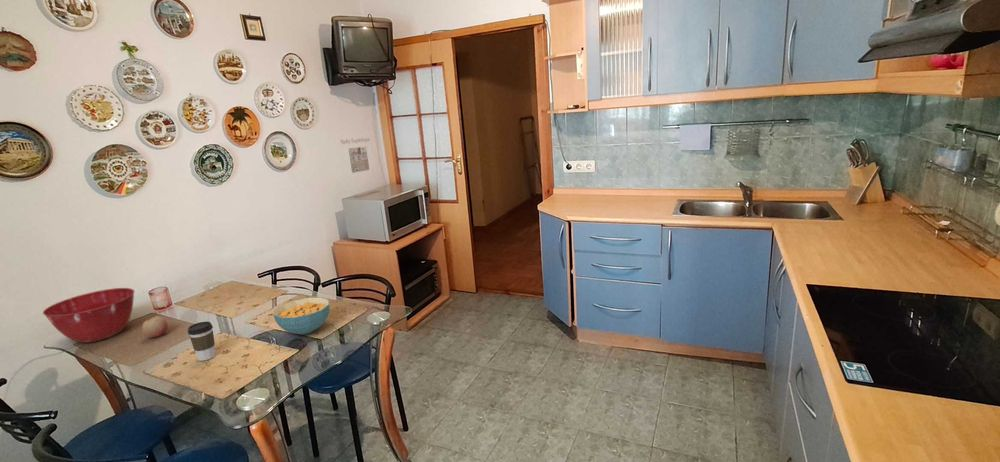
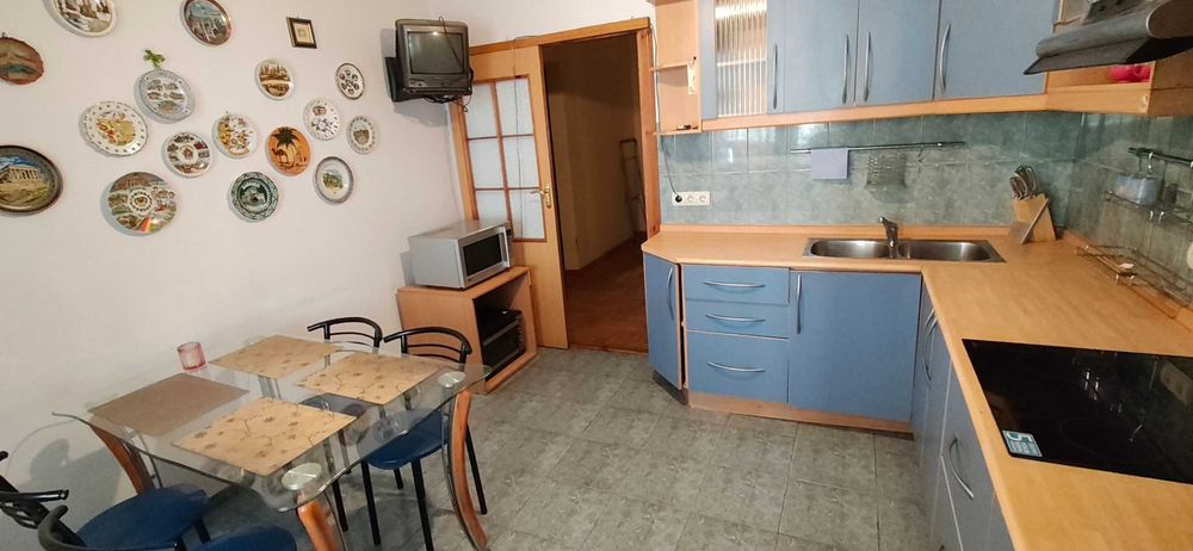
- calendar (358, 155)
- cereal bowl (304, 319)
- mixing bowl (95, 317)
- coffee cup (203, 341)
- fruit (155, 326)
